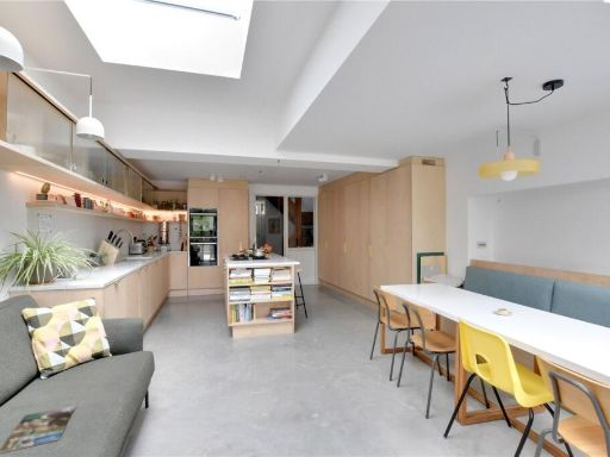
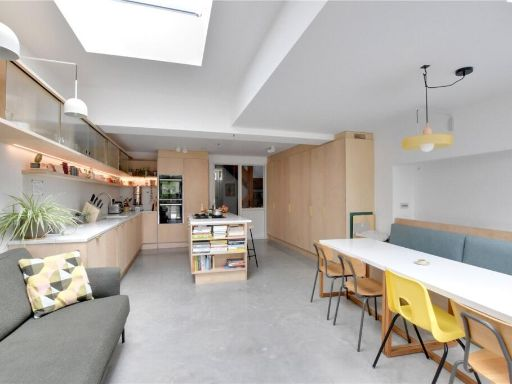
- magazine (41, 426)
